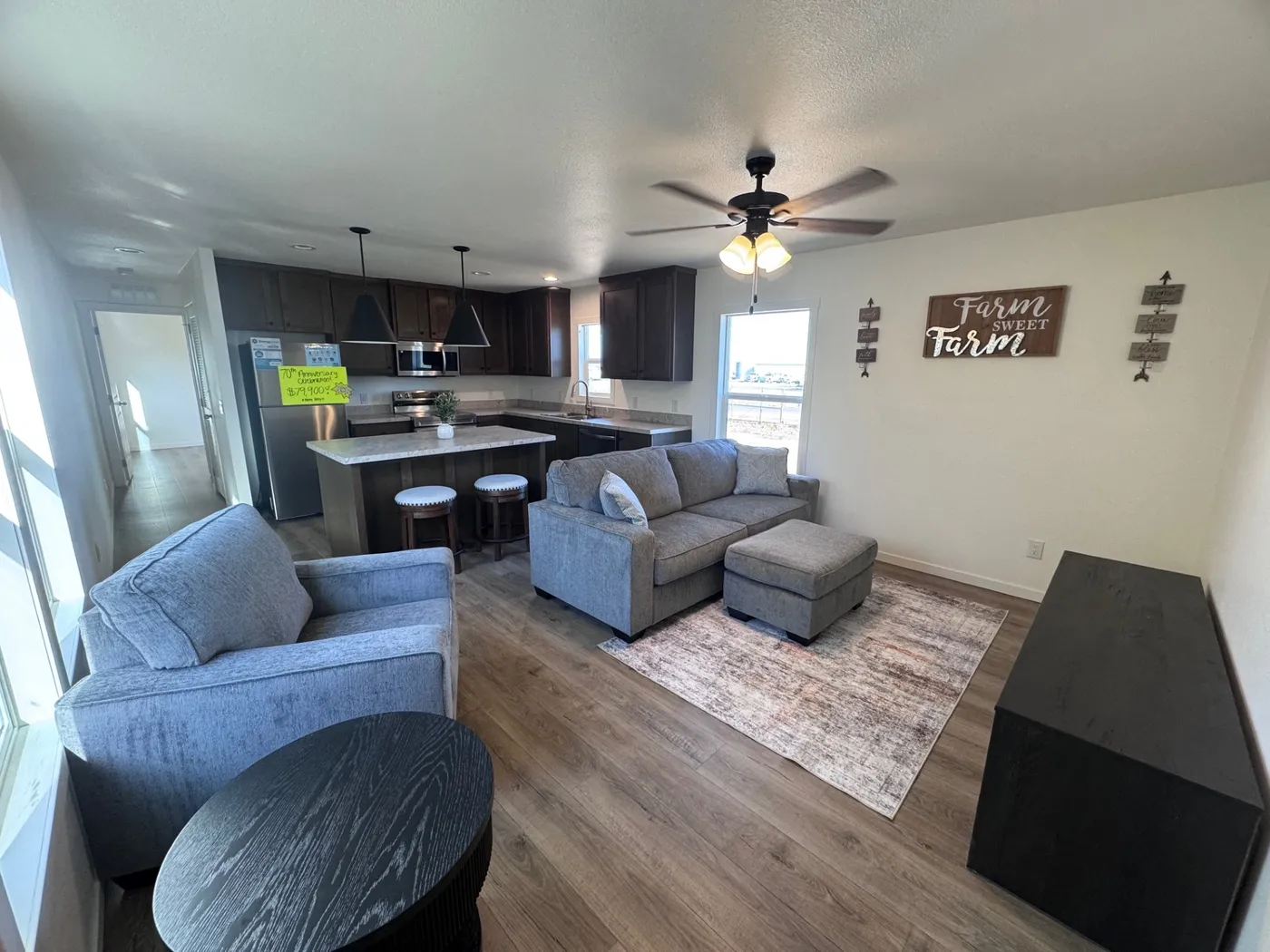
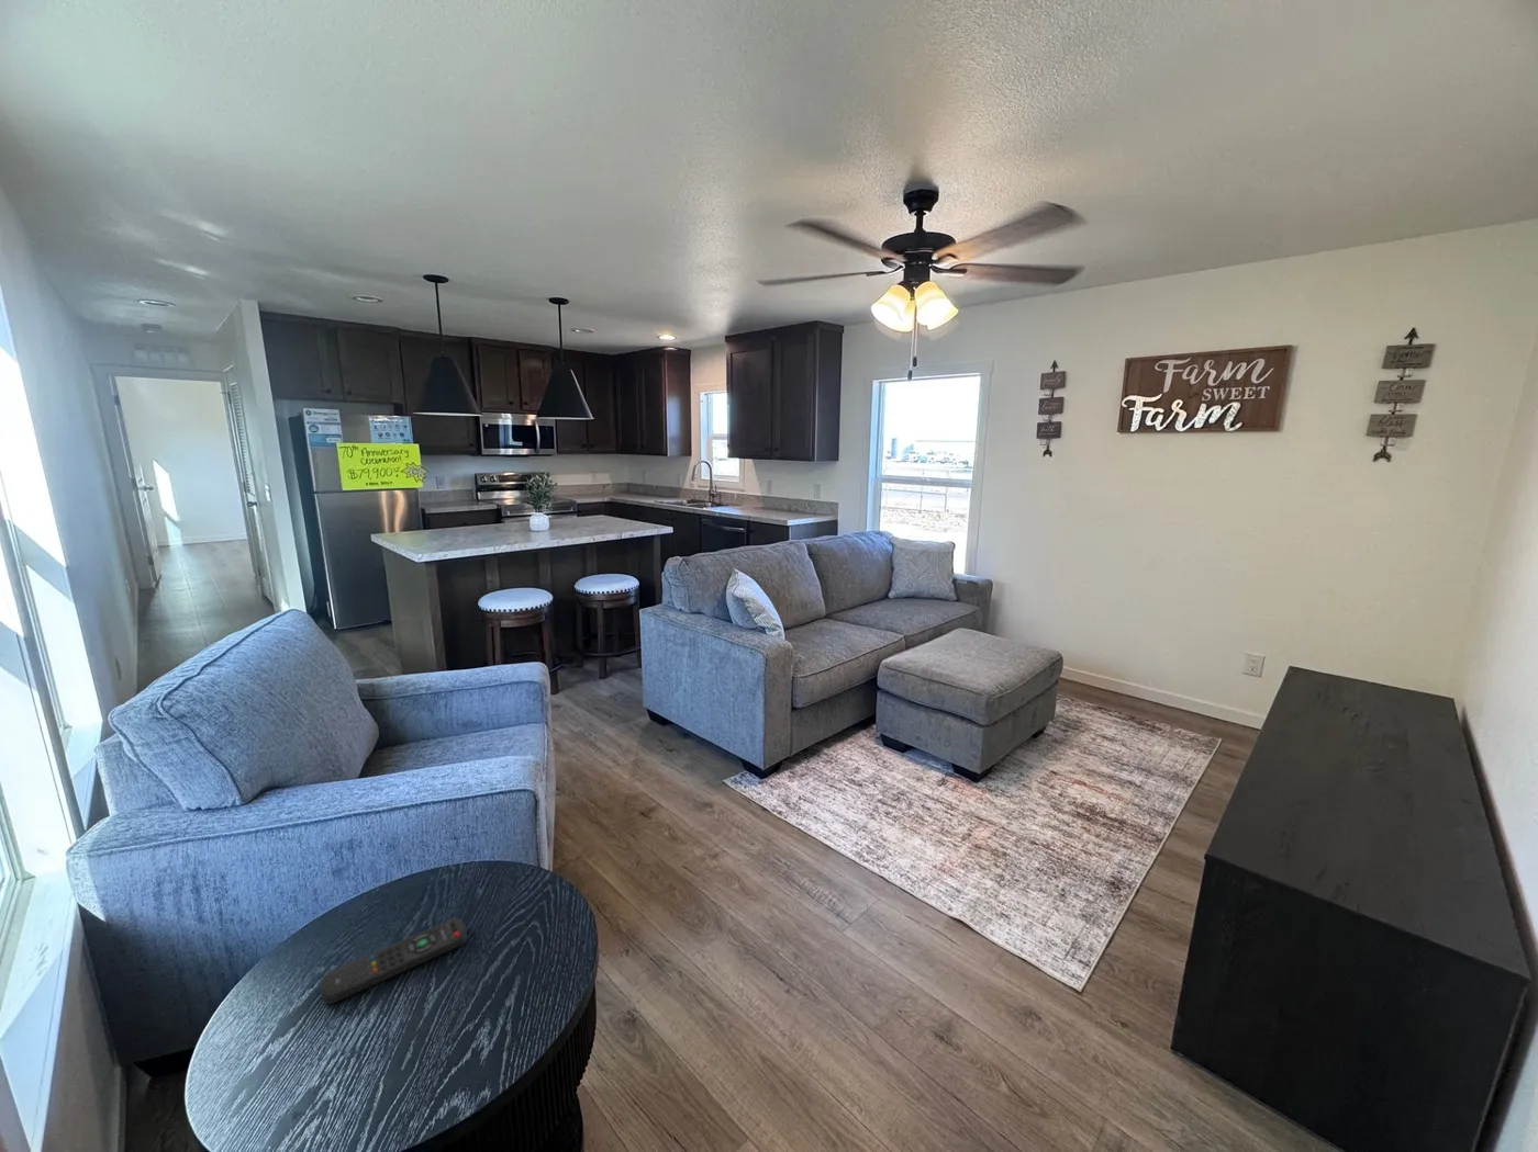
+ remote control (396, 957)
